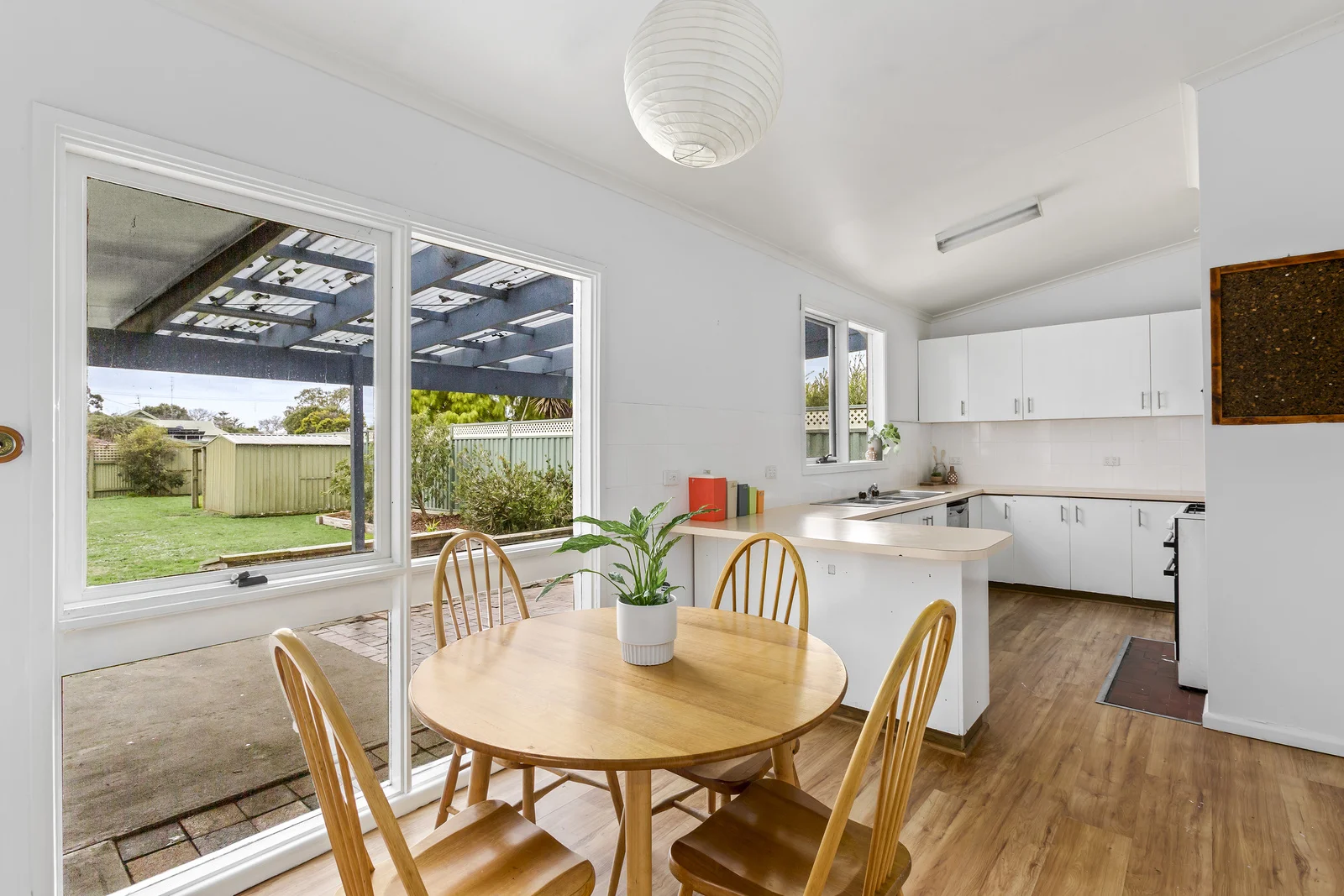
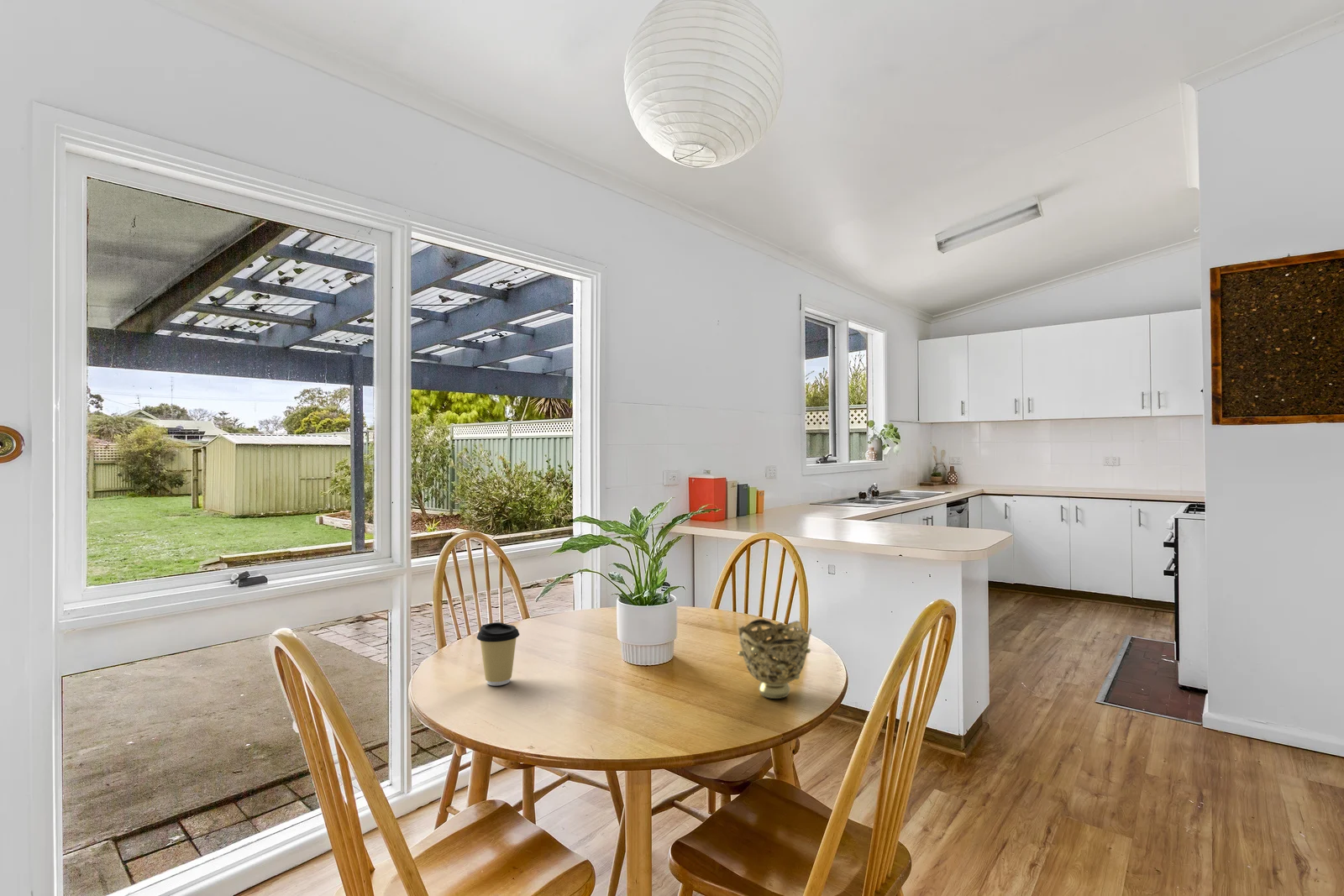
+ coffee cup (498, 653)
+ decorative bowl (774, 660)
